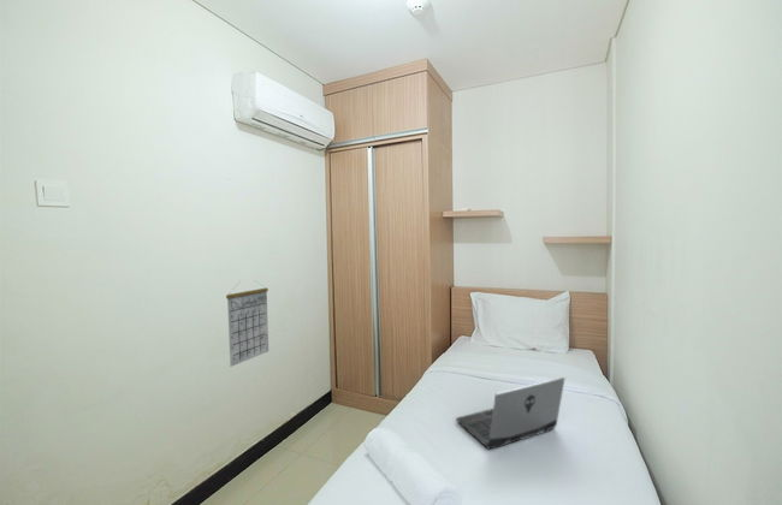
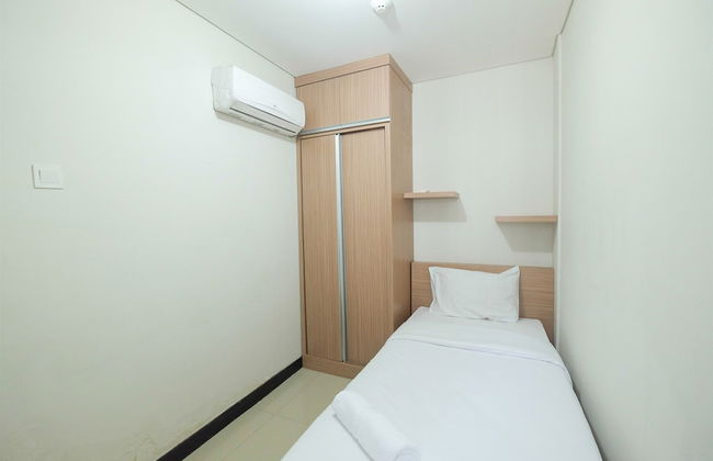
- calendar (249, 316)
- laptop computer (508, 400)
